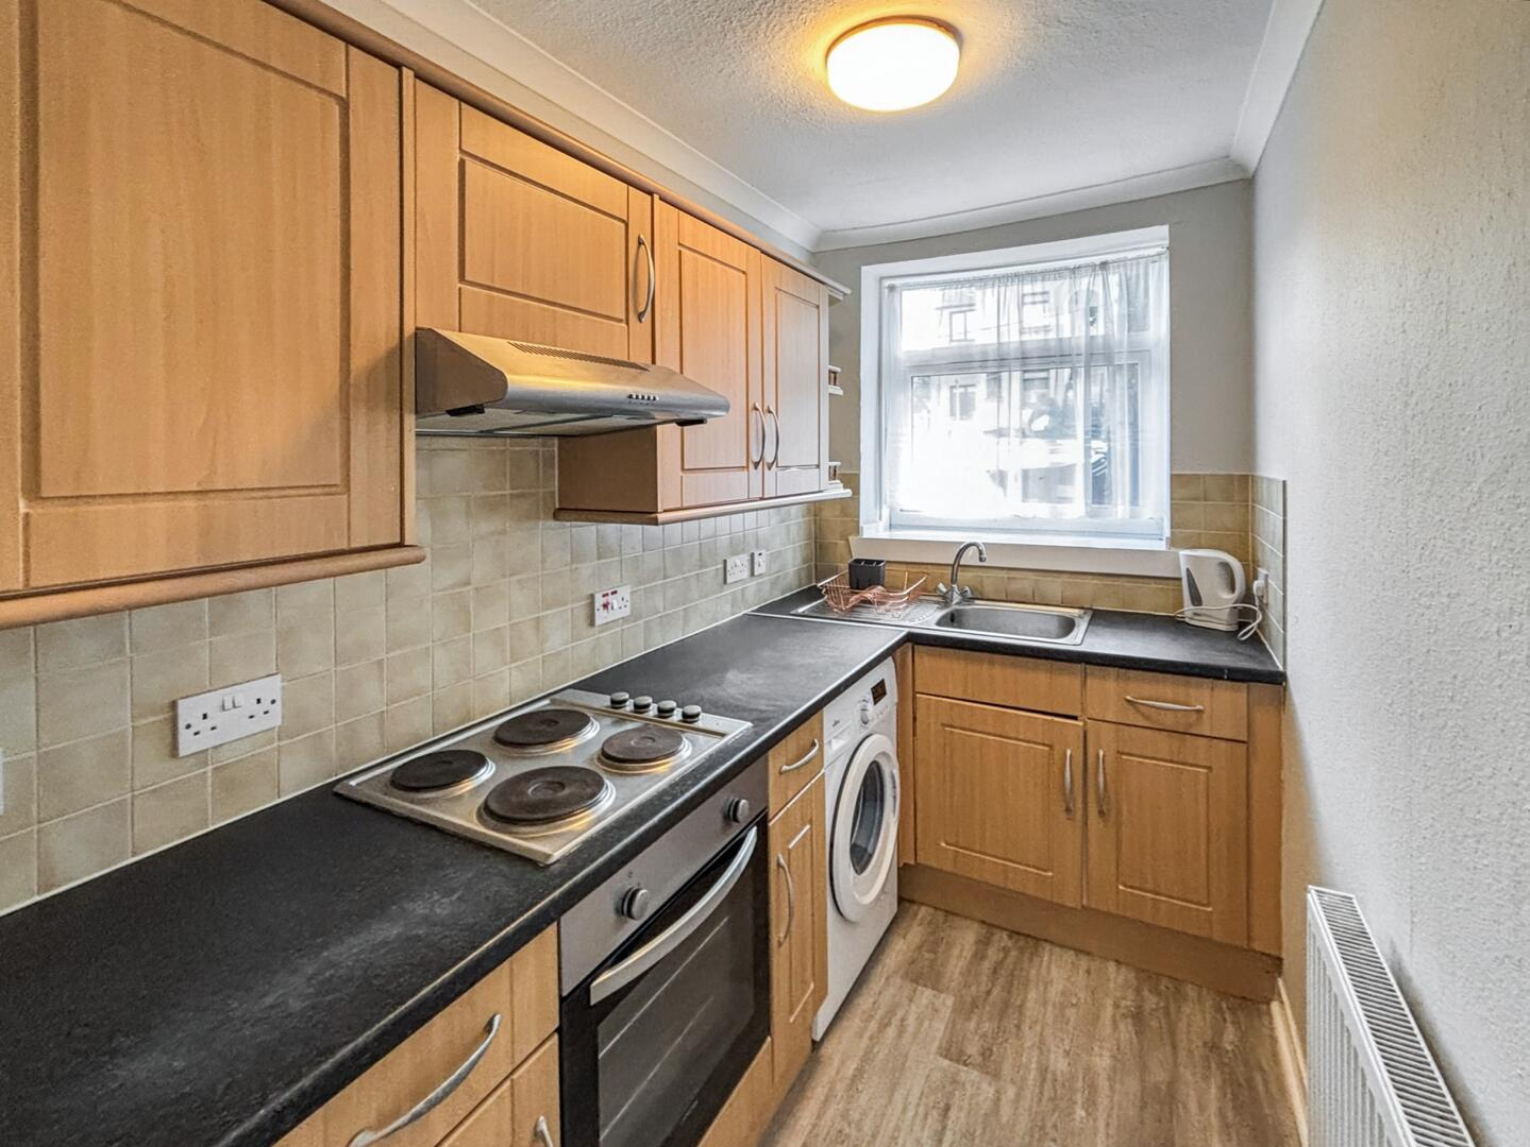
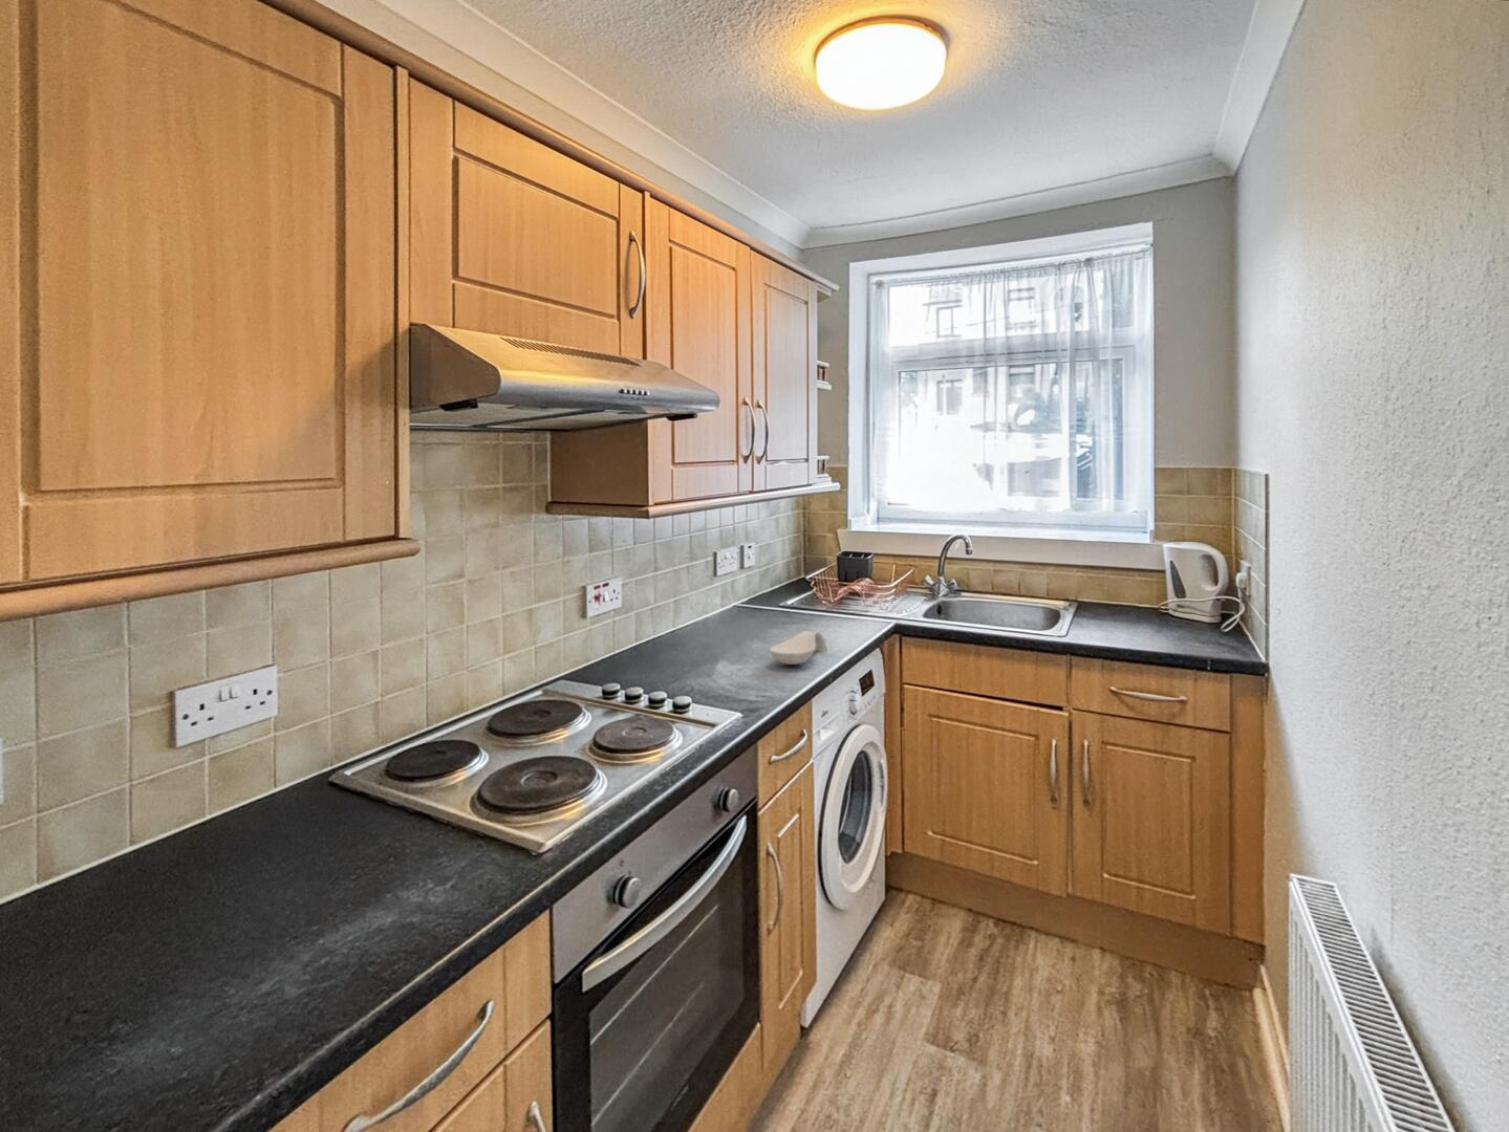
+ spoon rest (801, 646)
